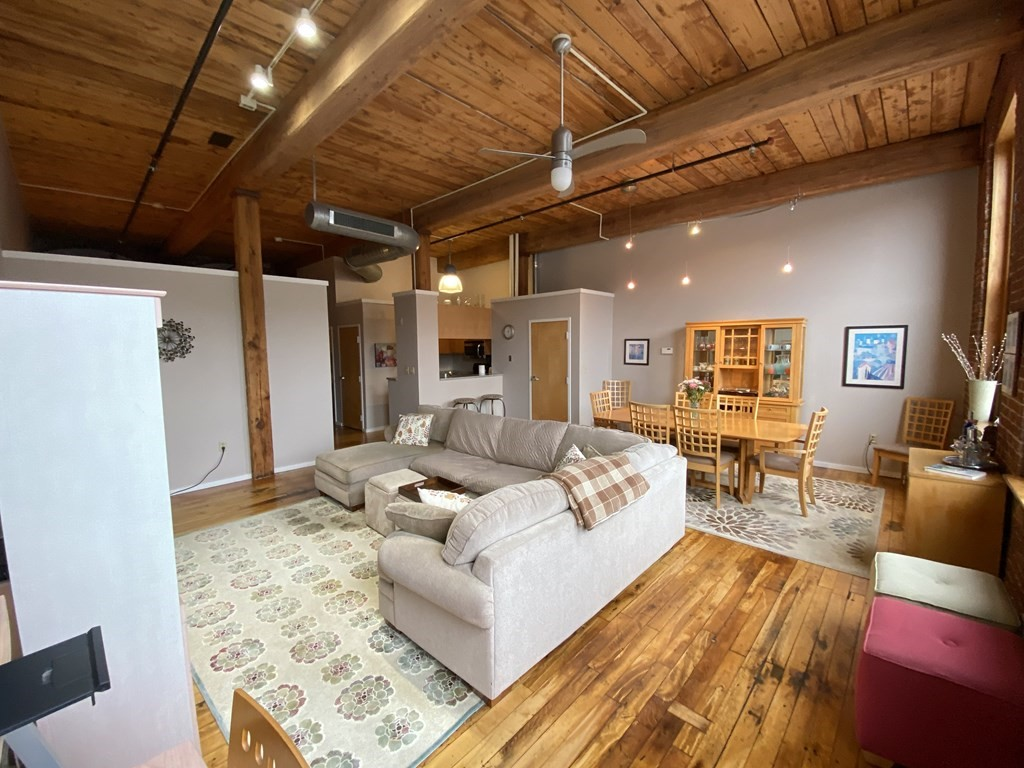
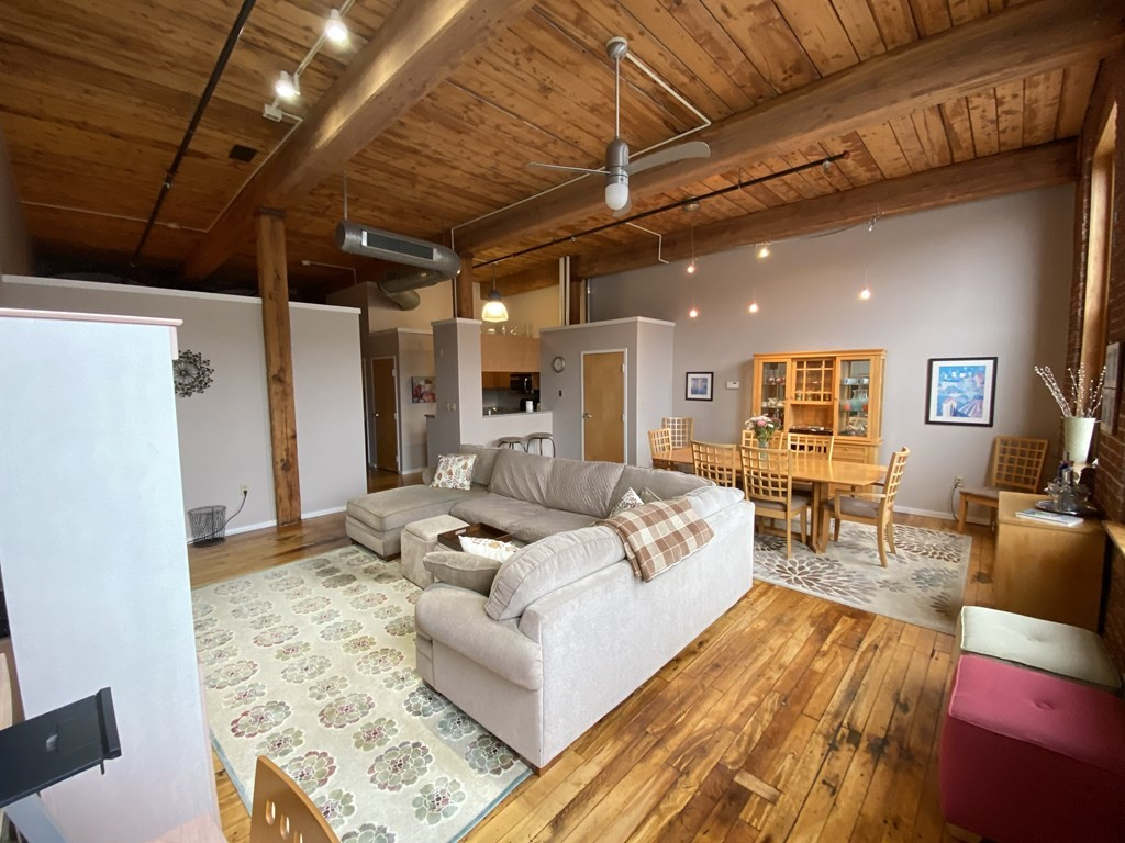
+ waste bin (208, 526)
